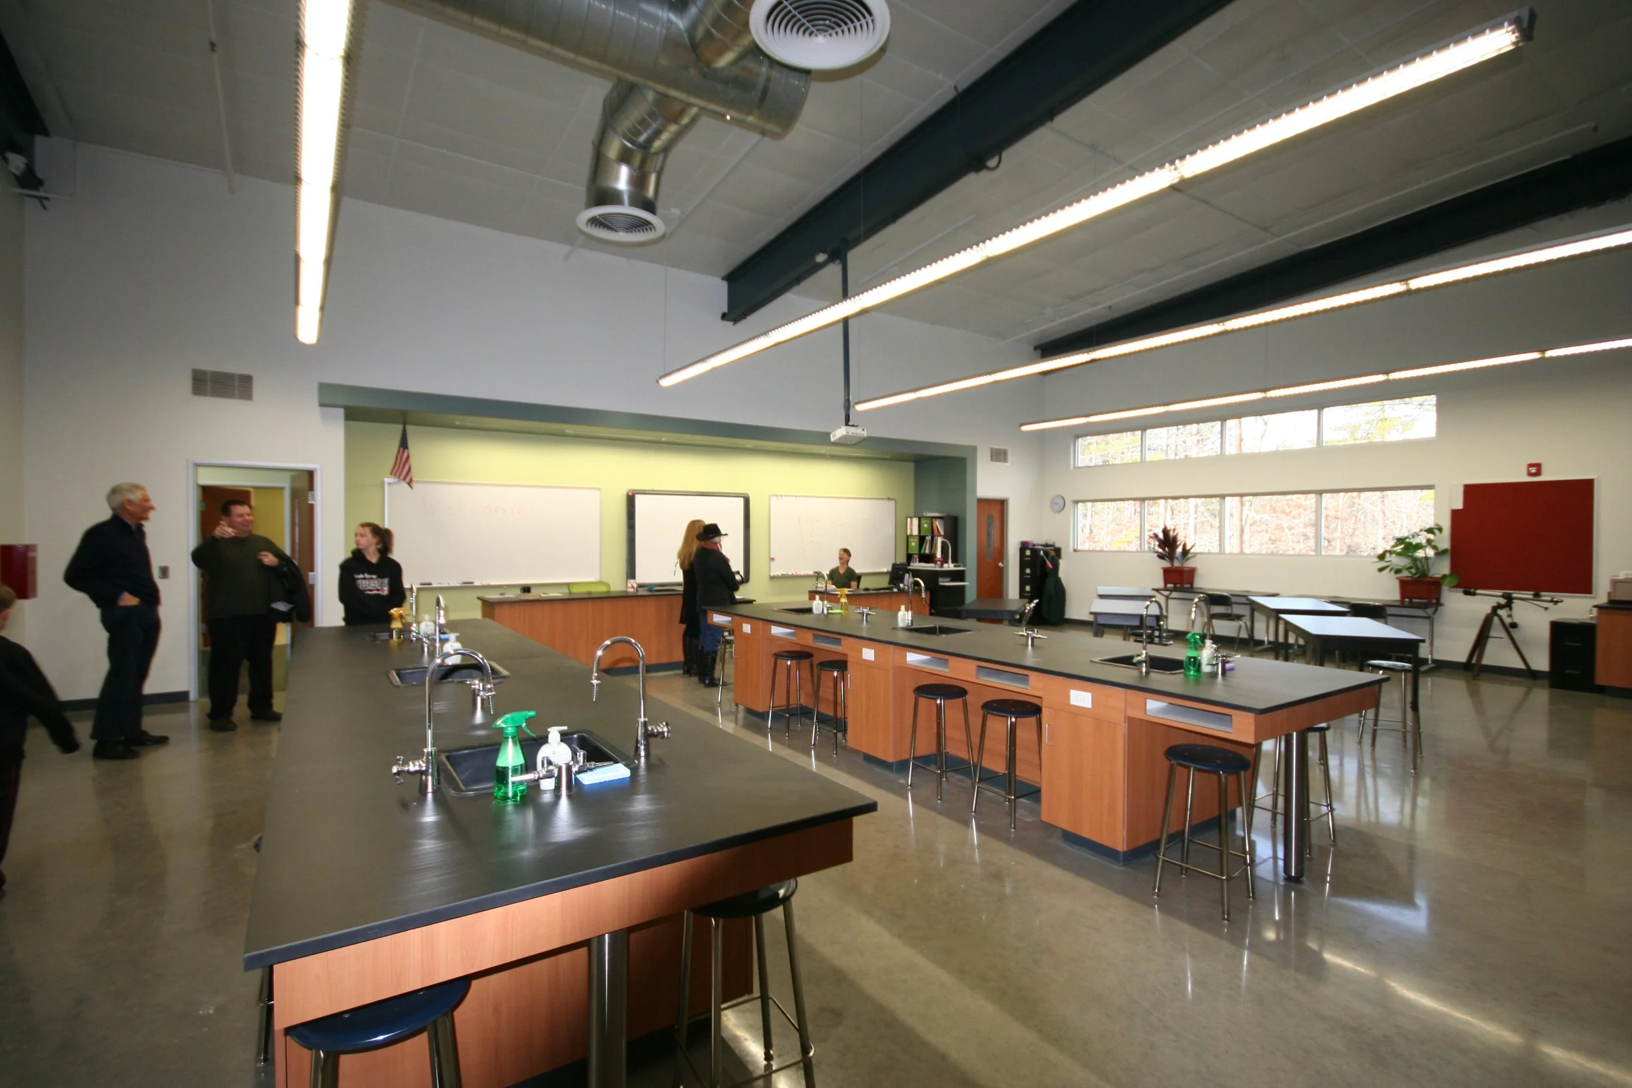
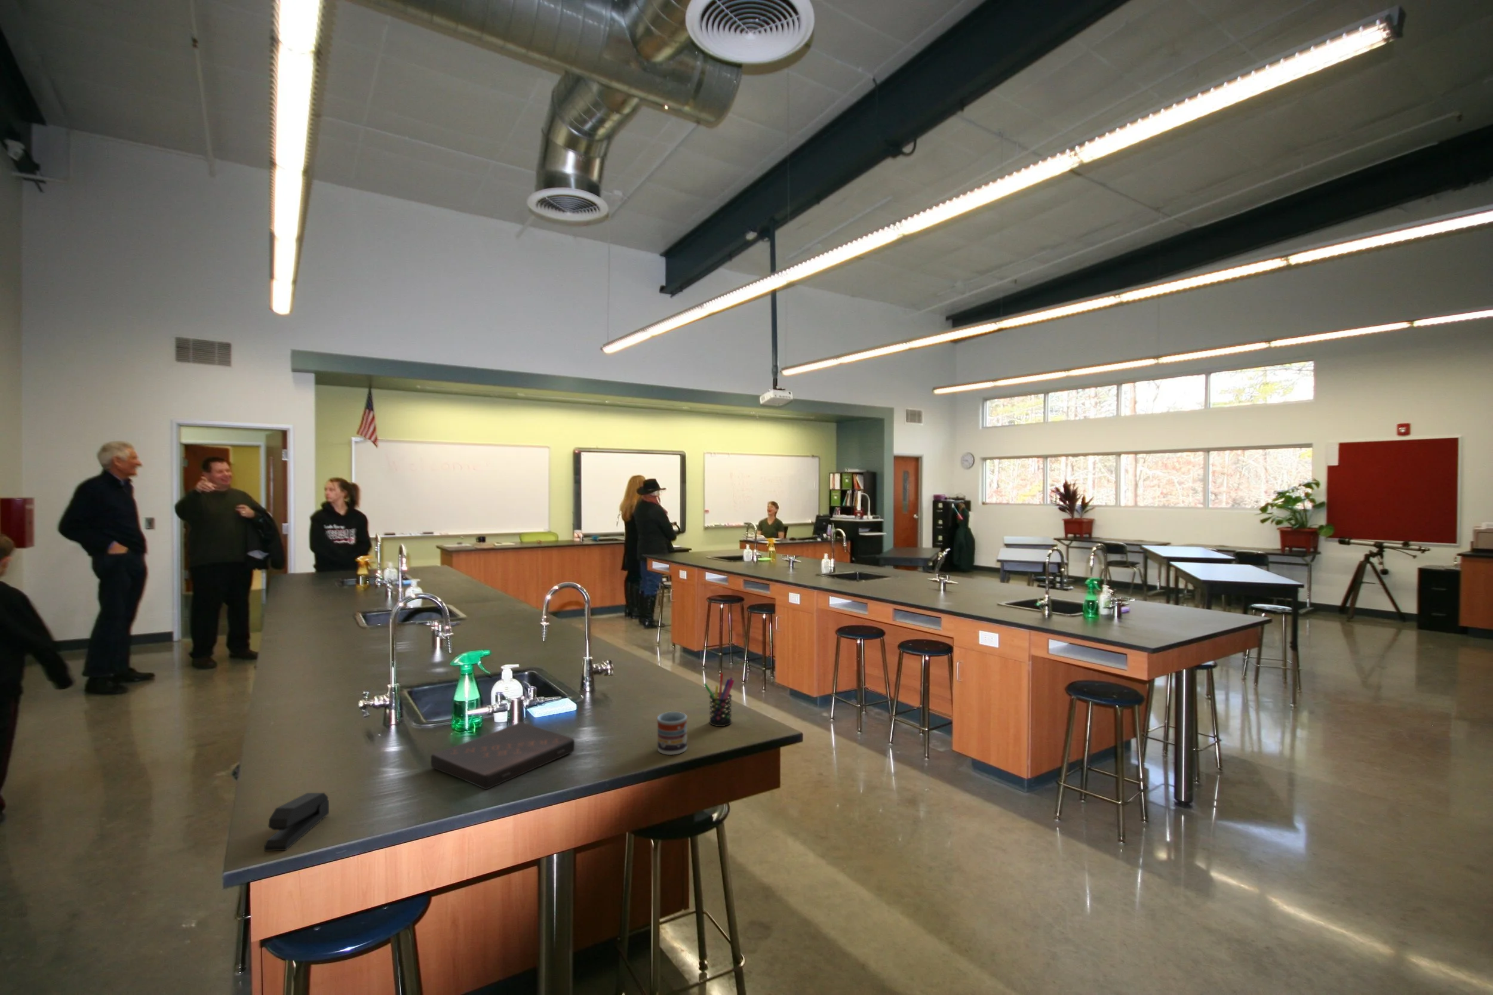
+ cup (673, 731)
+ pen holder (718, 698)
+ stapler (299, 814)
+ book (505, 753)
